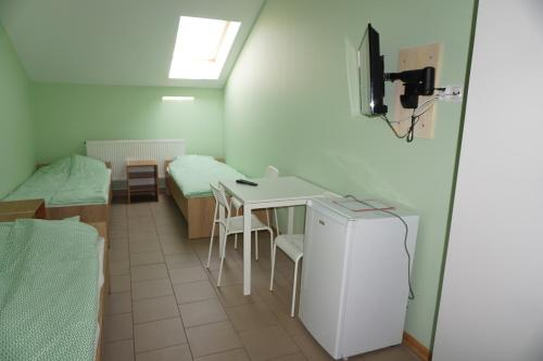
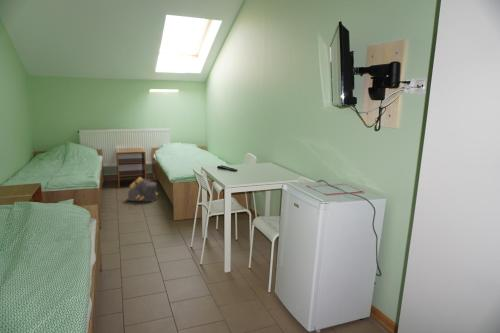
+ backpack (143, 188)
